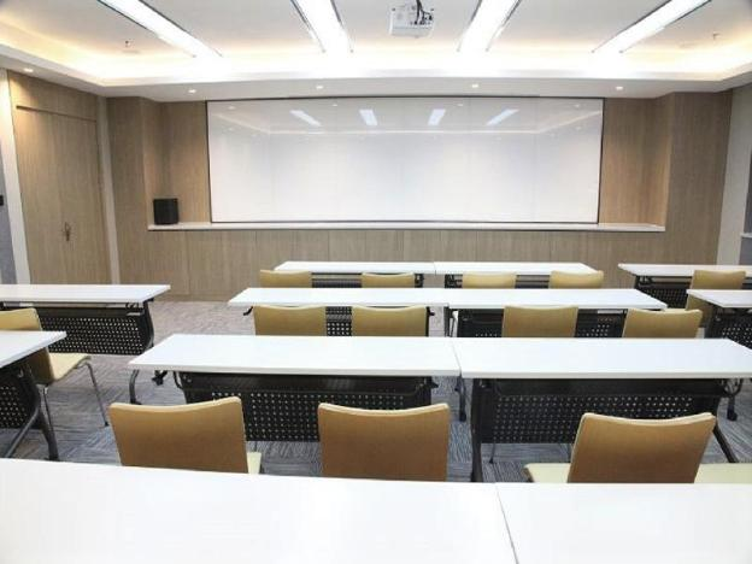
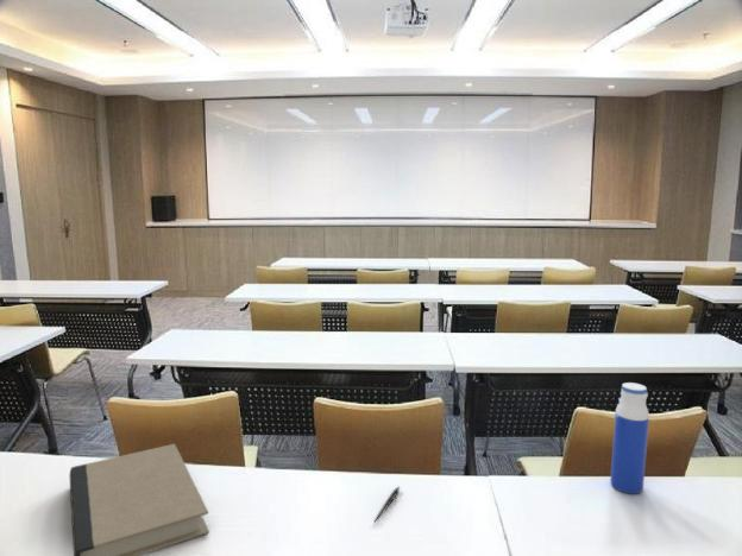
+ water bottle (630, 436)
+ book (133, 498)
+ pen (386, 503)
